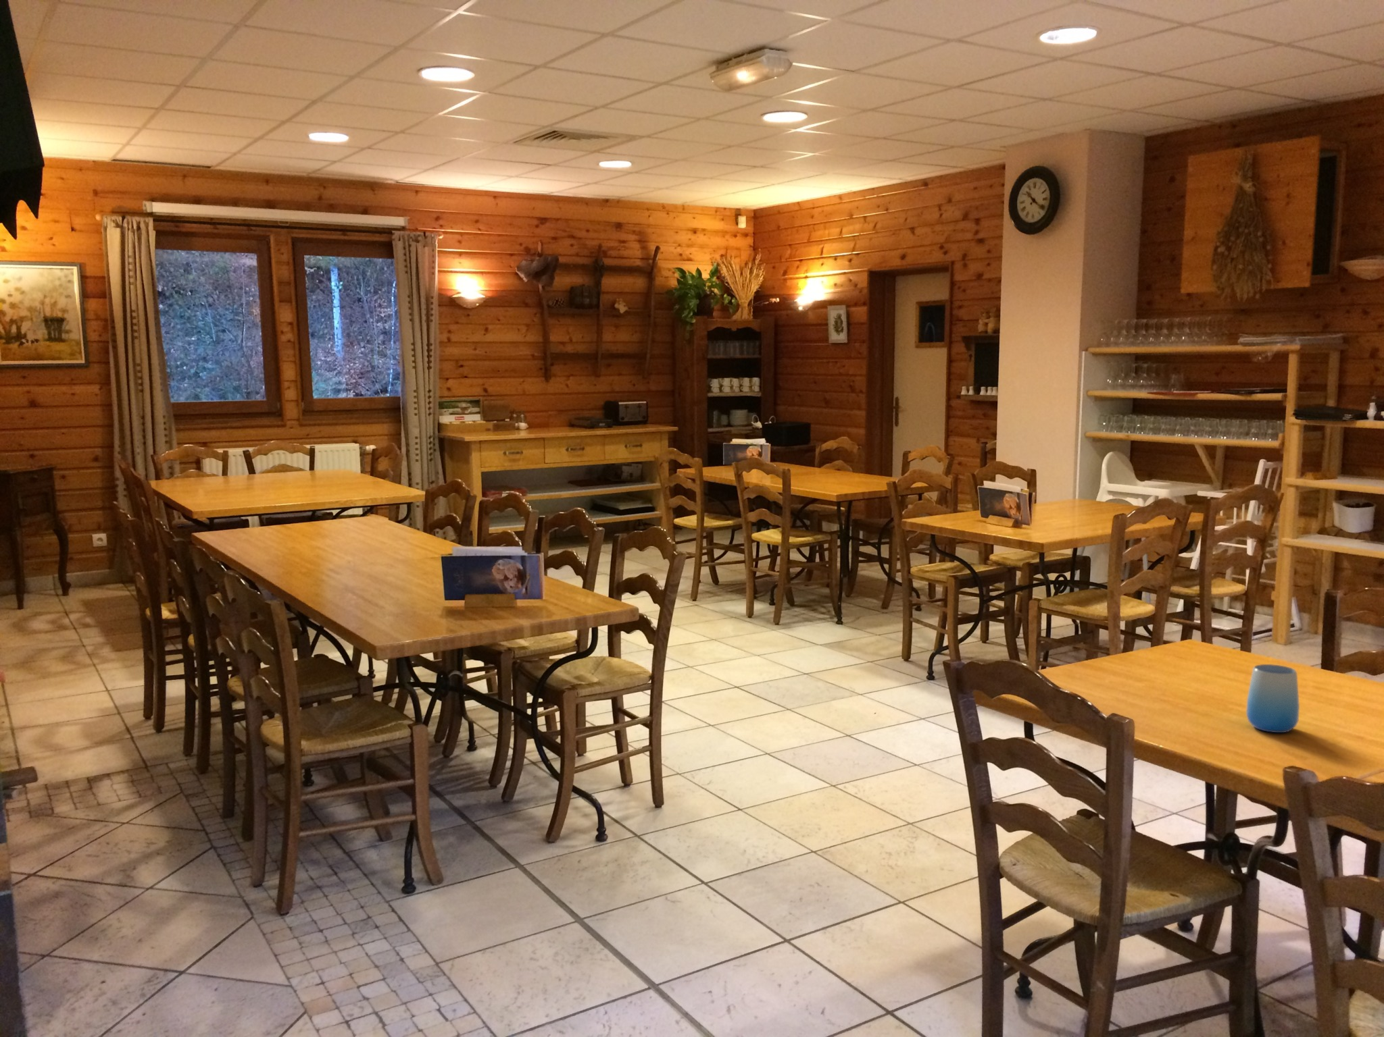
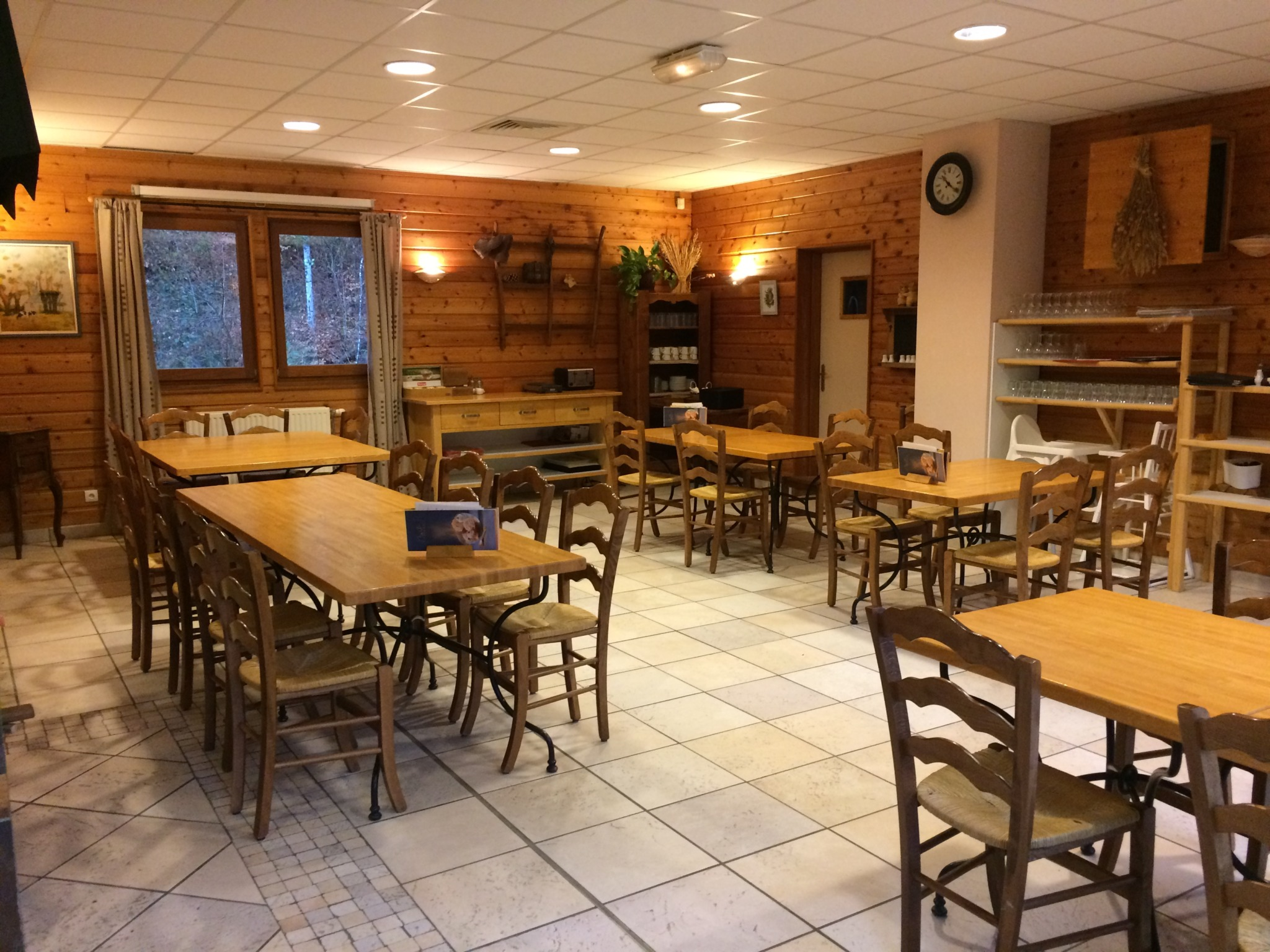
- cup (1273, 698)
